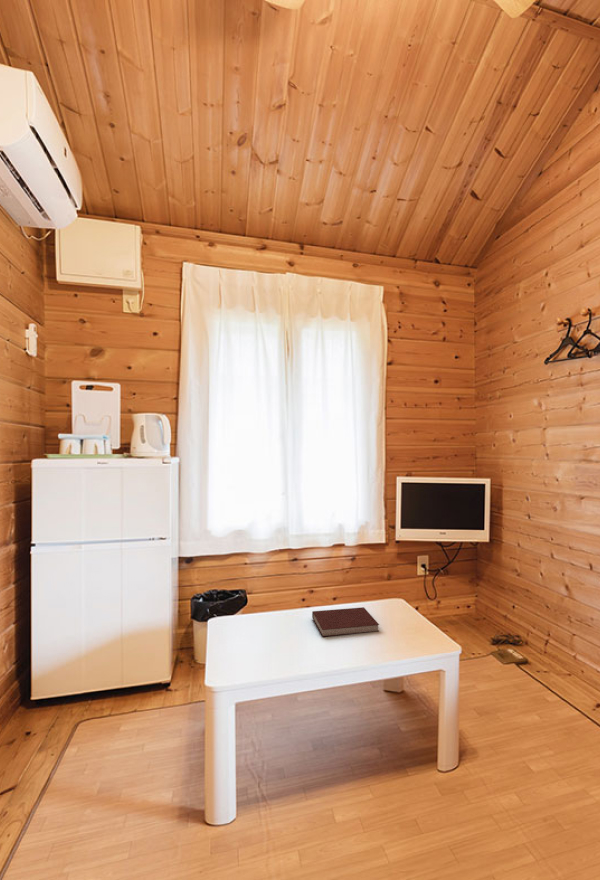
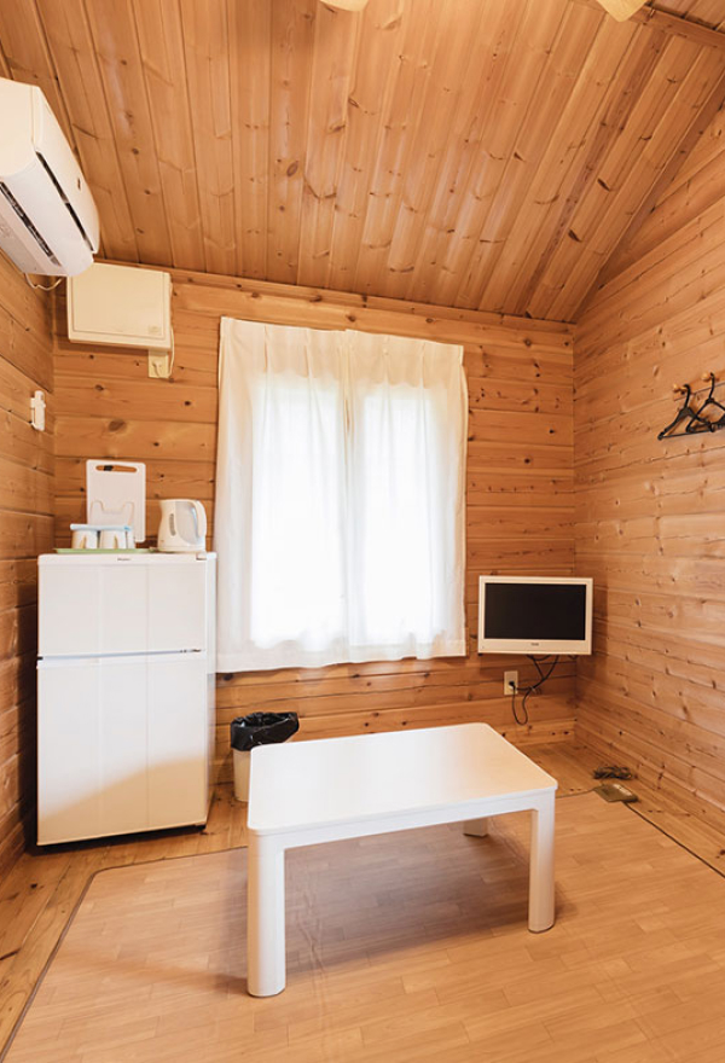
- notebook (344, 621)
